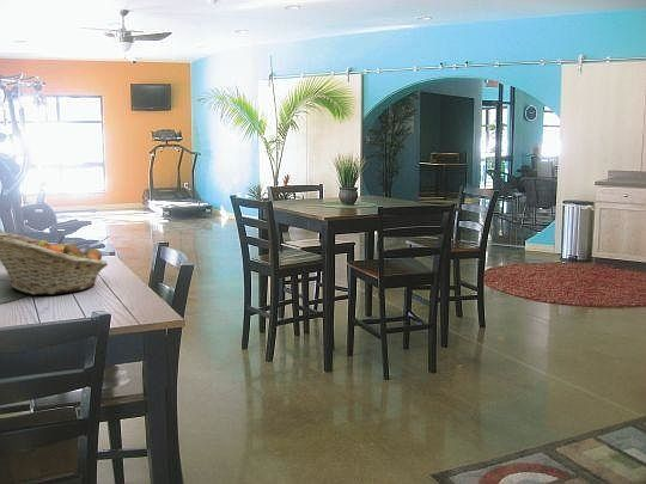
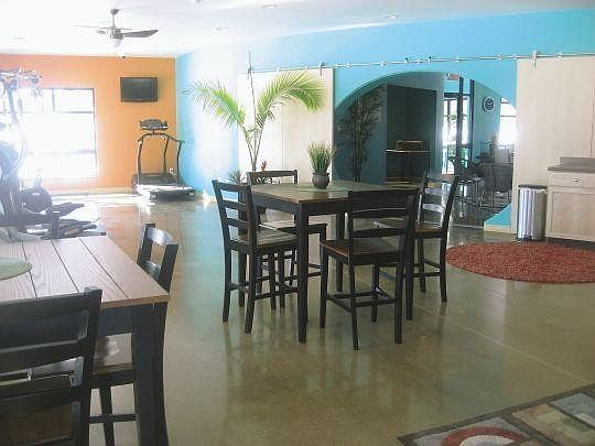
- fruit basket (47, 258)
